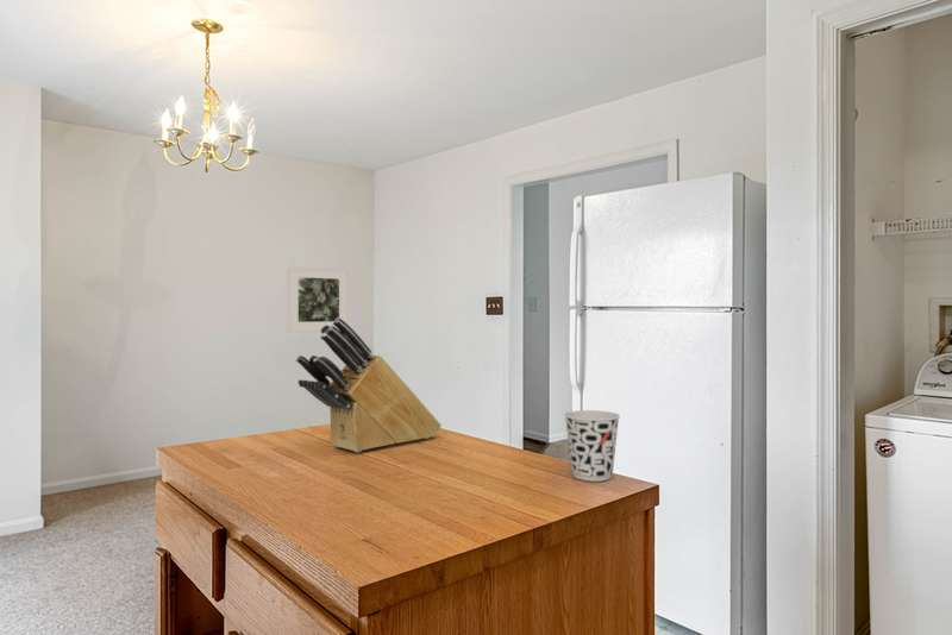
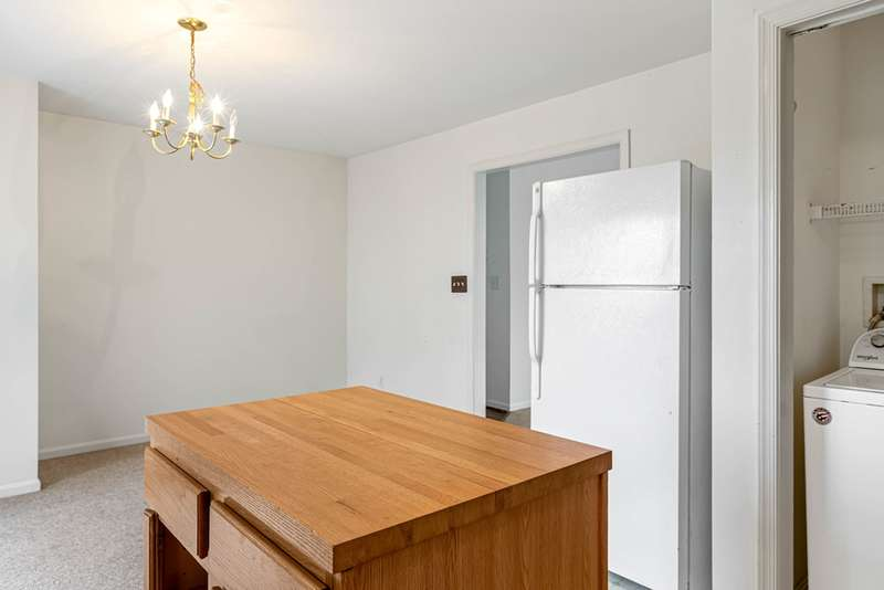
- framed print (318, 300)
- knife block (371, 381)
- cup (591, 445)
